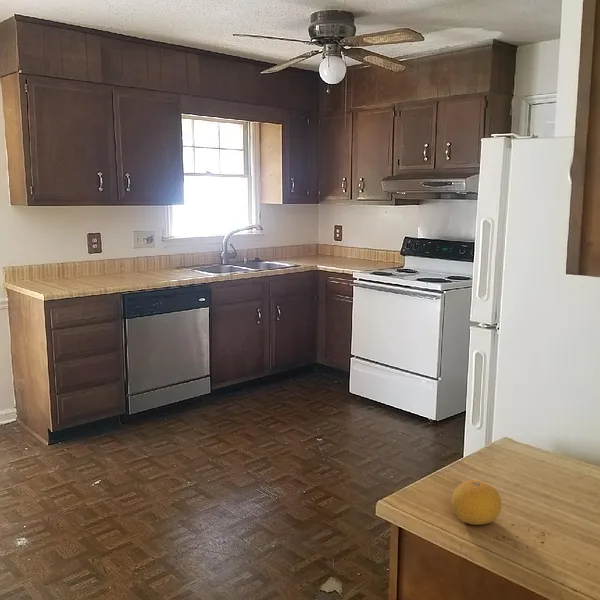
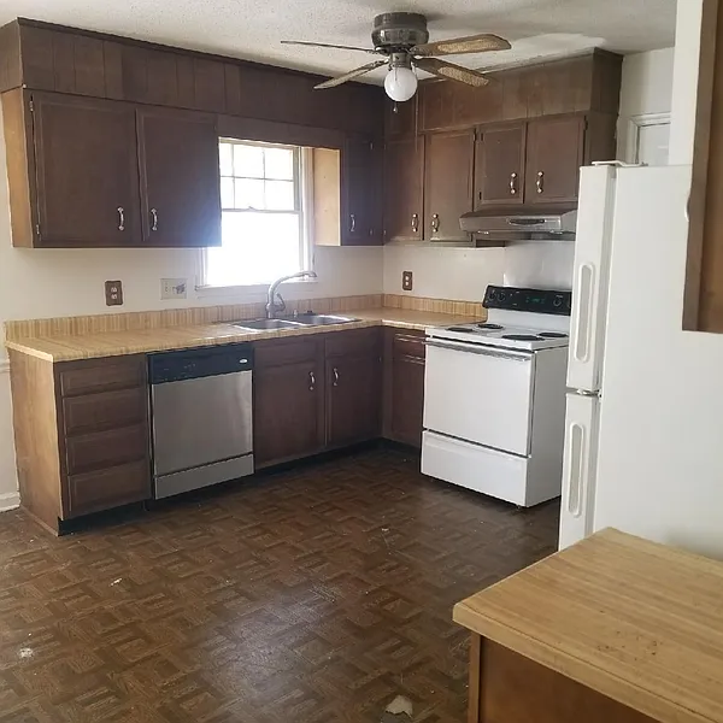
- fruit (476, 501)
